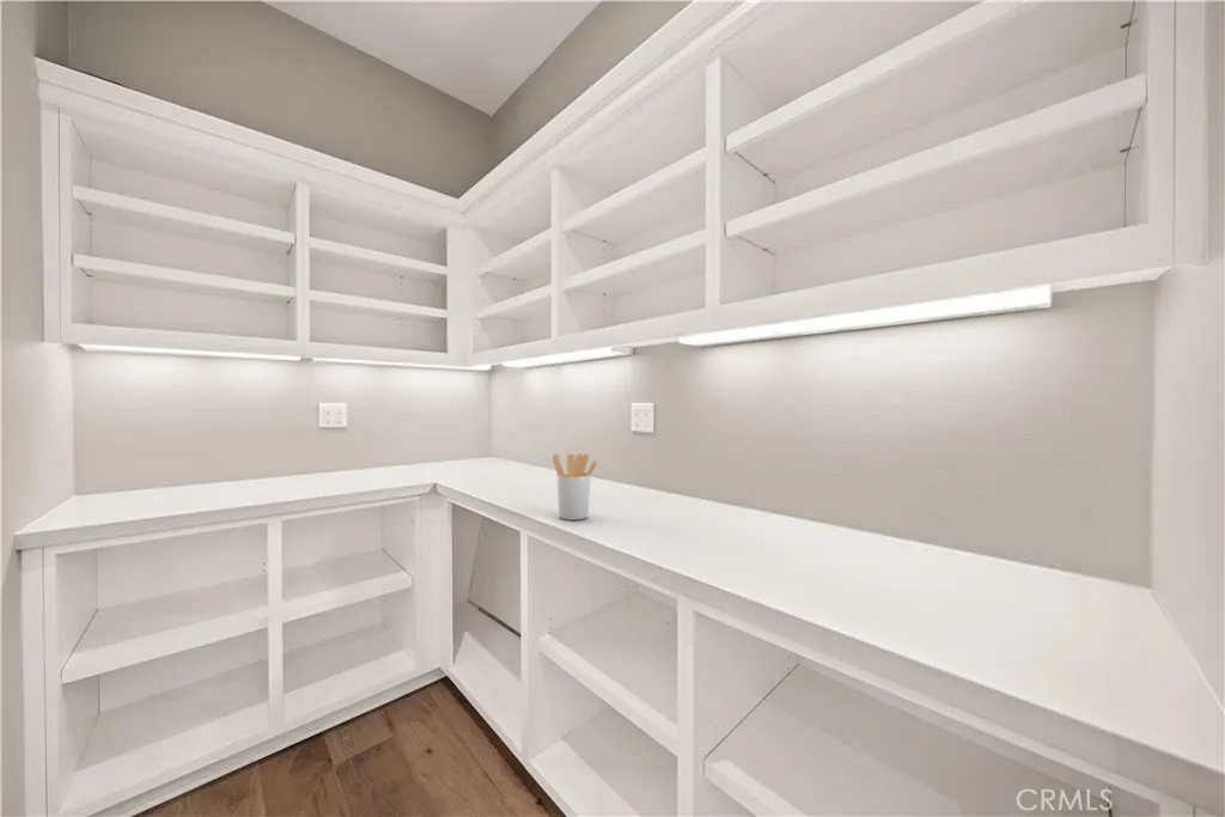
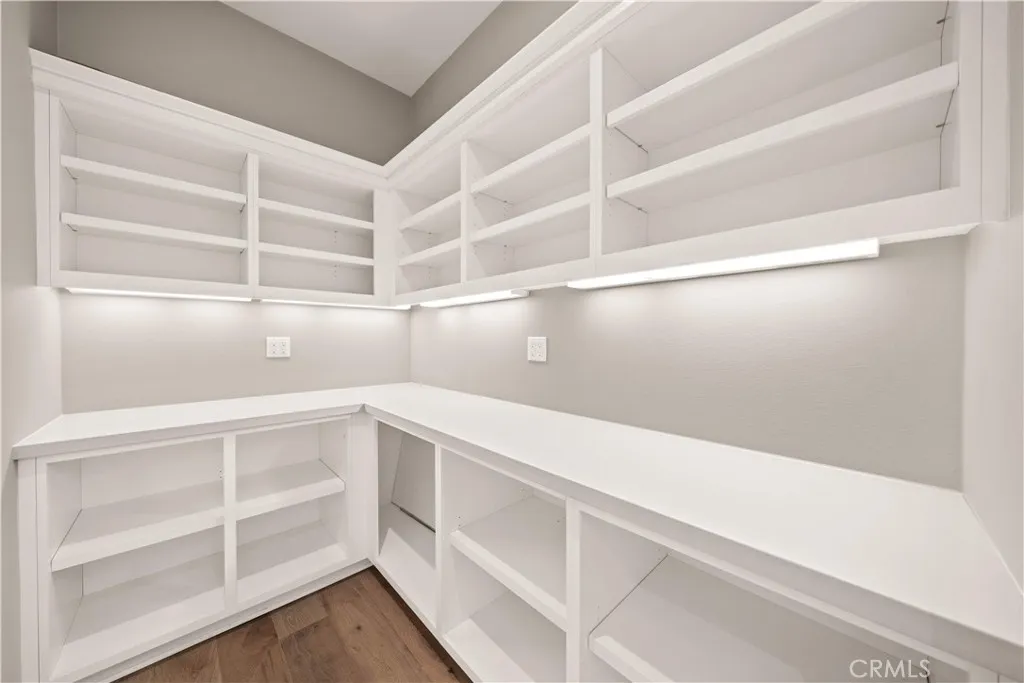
- utensil holder (574, 483)
